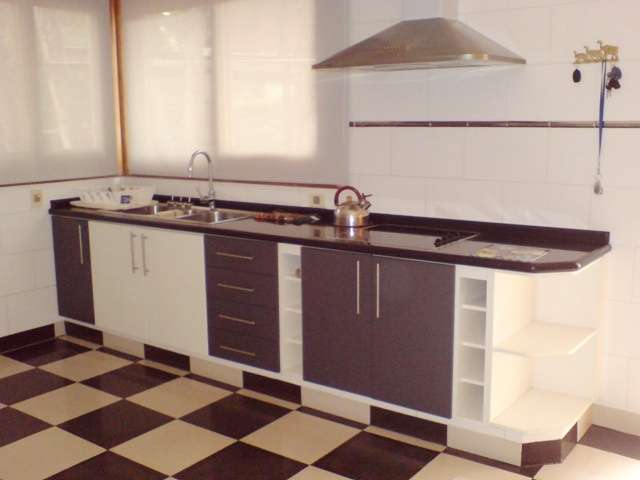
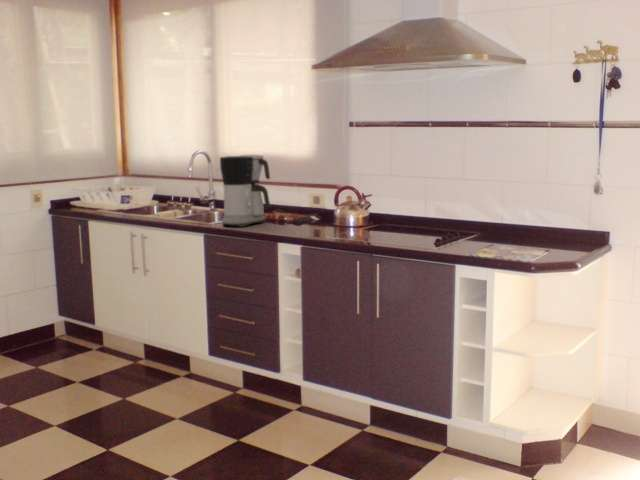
+ coffee maker (246, 189)
